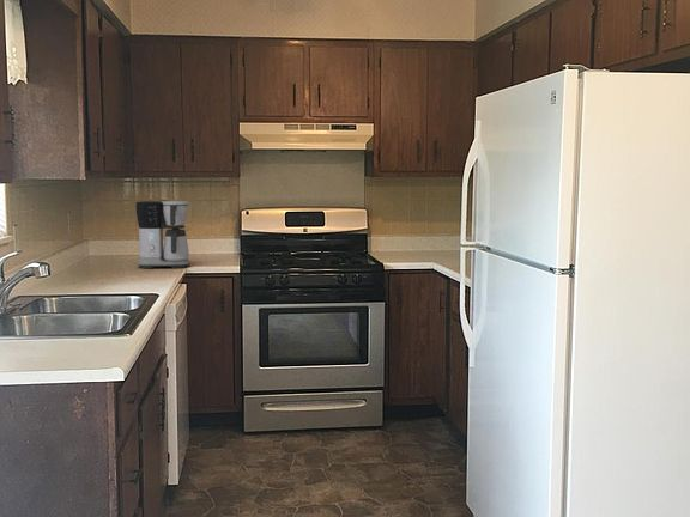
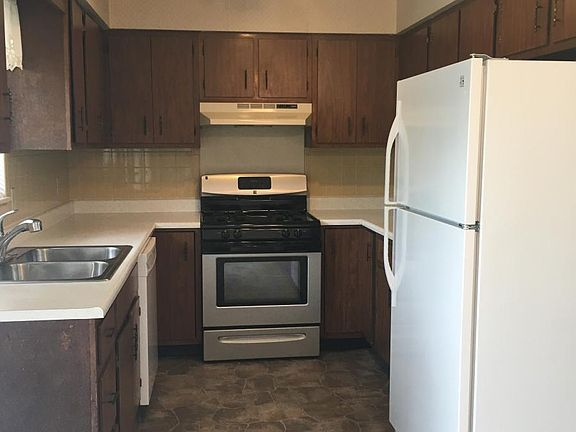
- coffee maker (162, 233)
